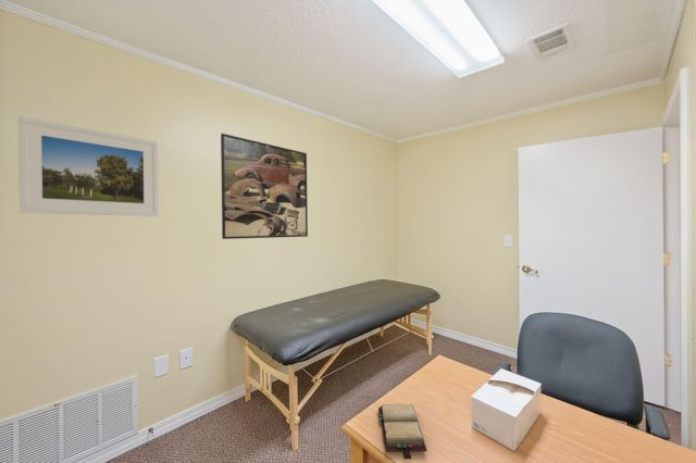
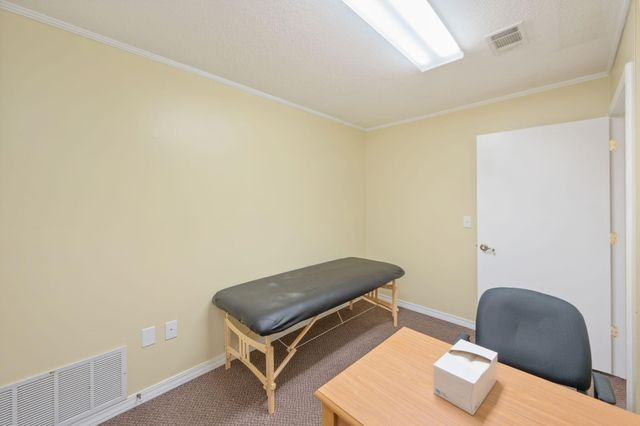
- hardback book (399, 423)
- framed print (97, 173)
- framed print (269, 190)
